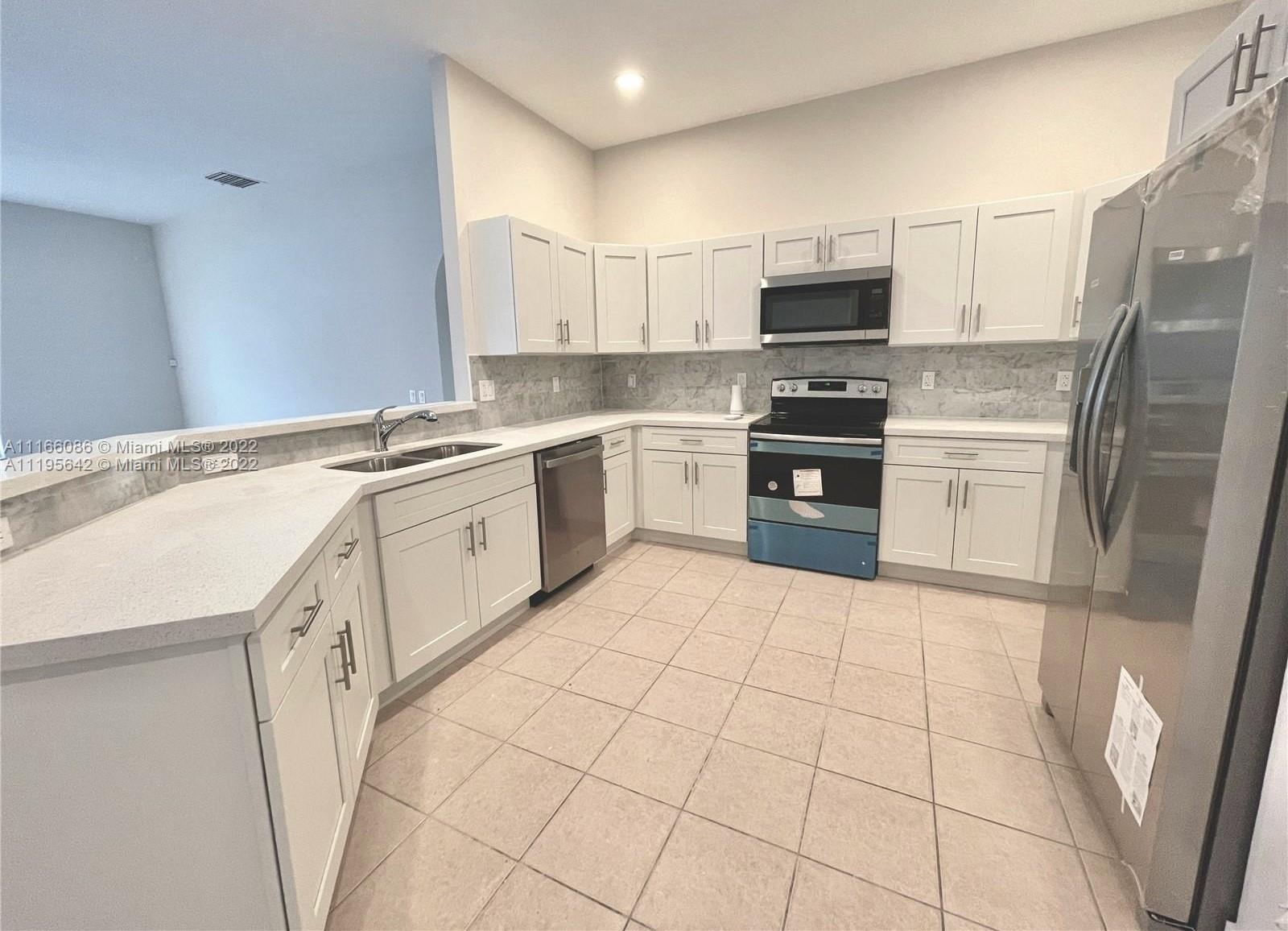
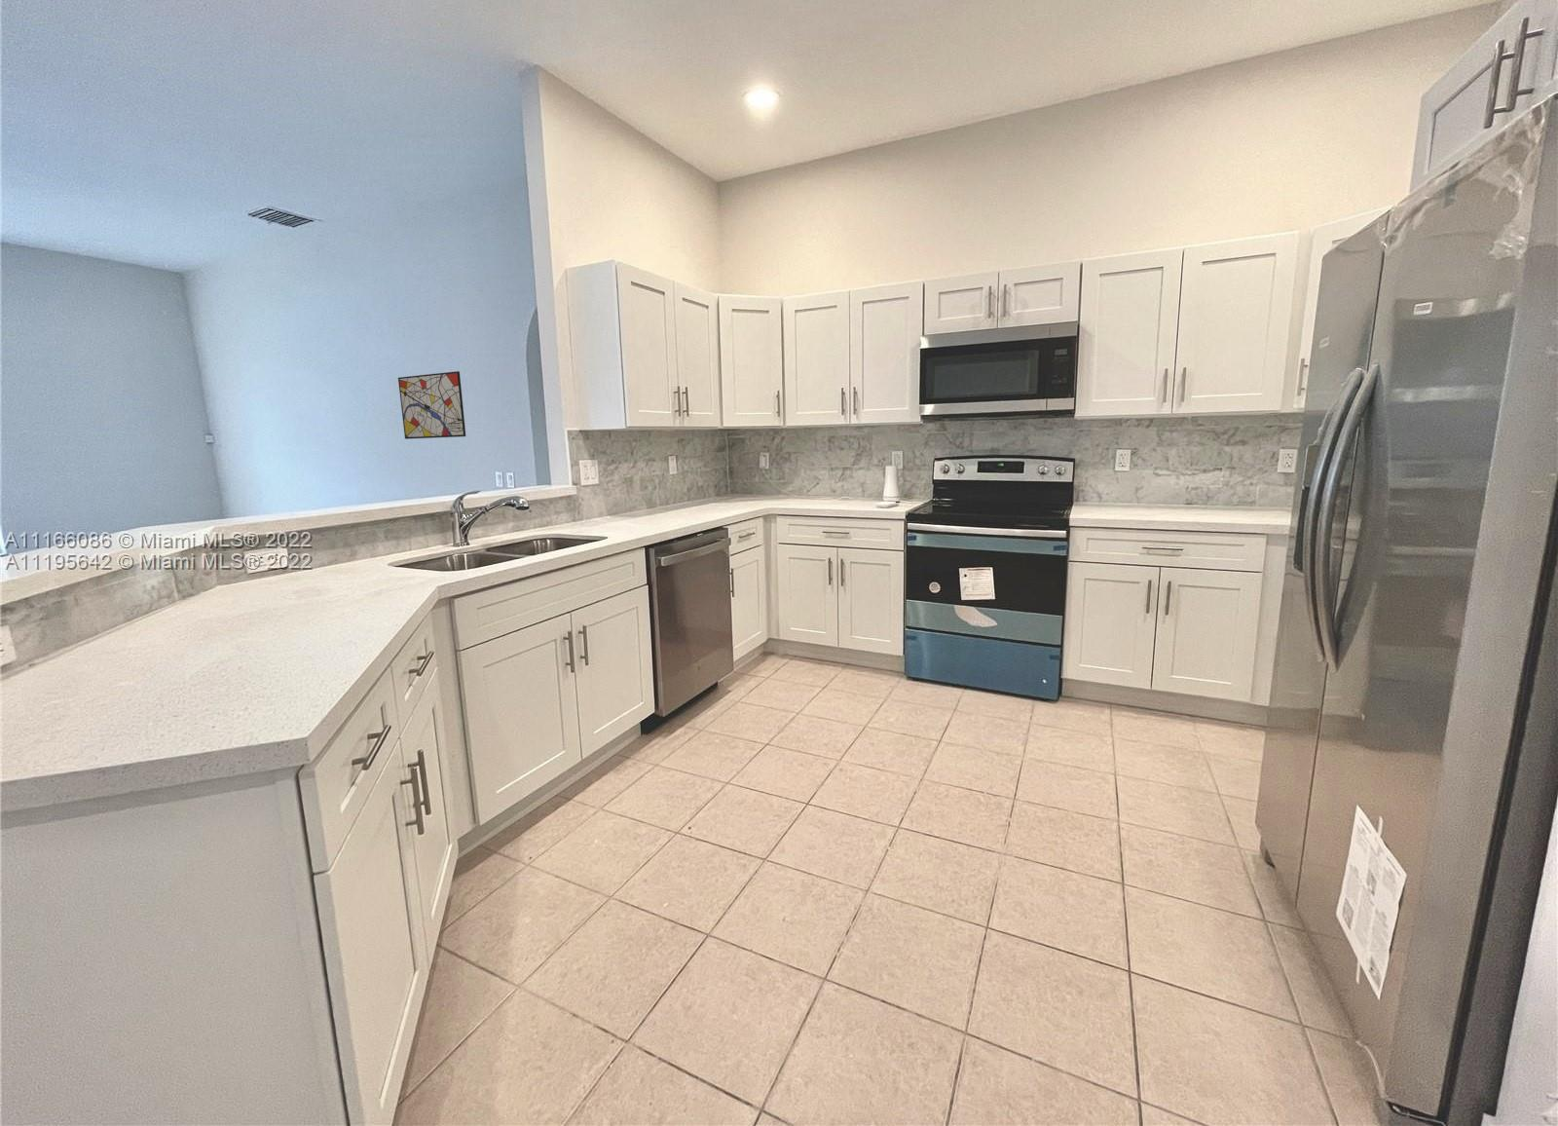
+ wall art (431, 406)
